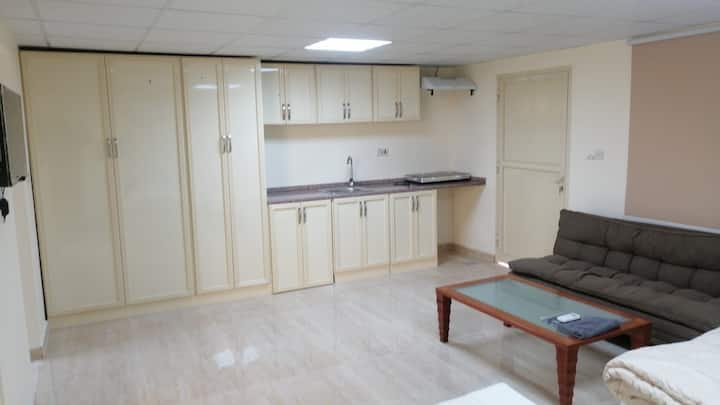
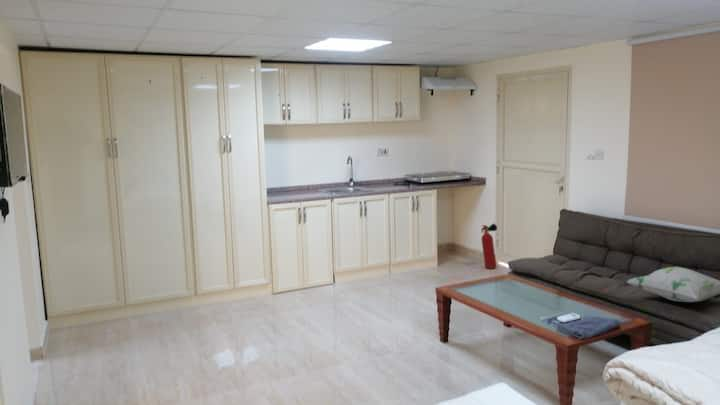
+ fire extinguisher (487, 246)
+ decorative pillow (682, 284)
